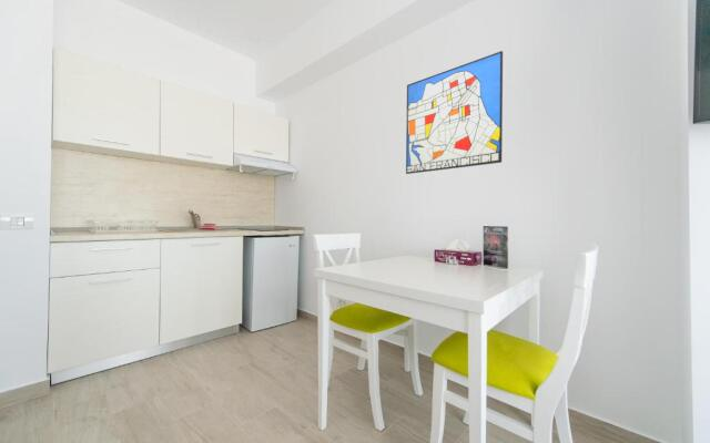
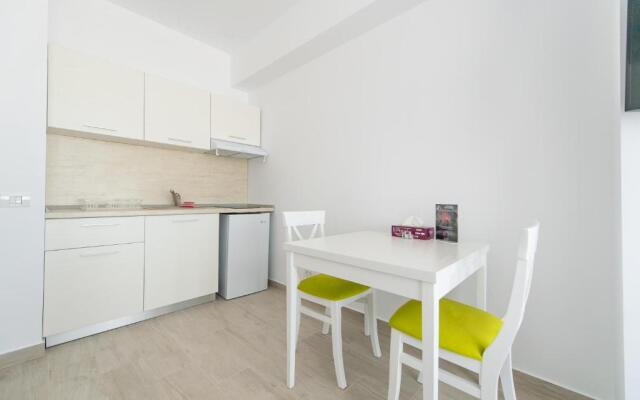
- wall art (448, 119)
